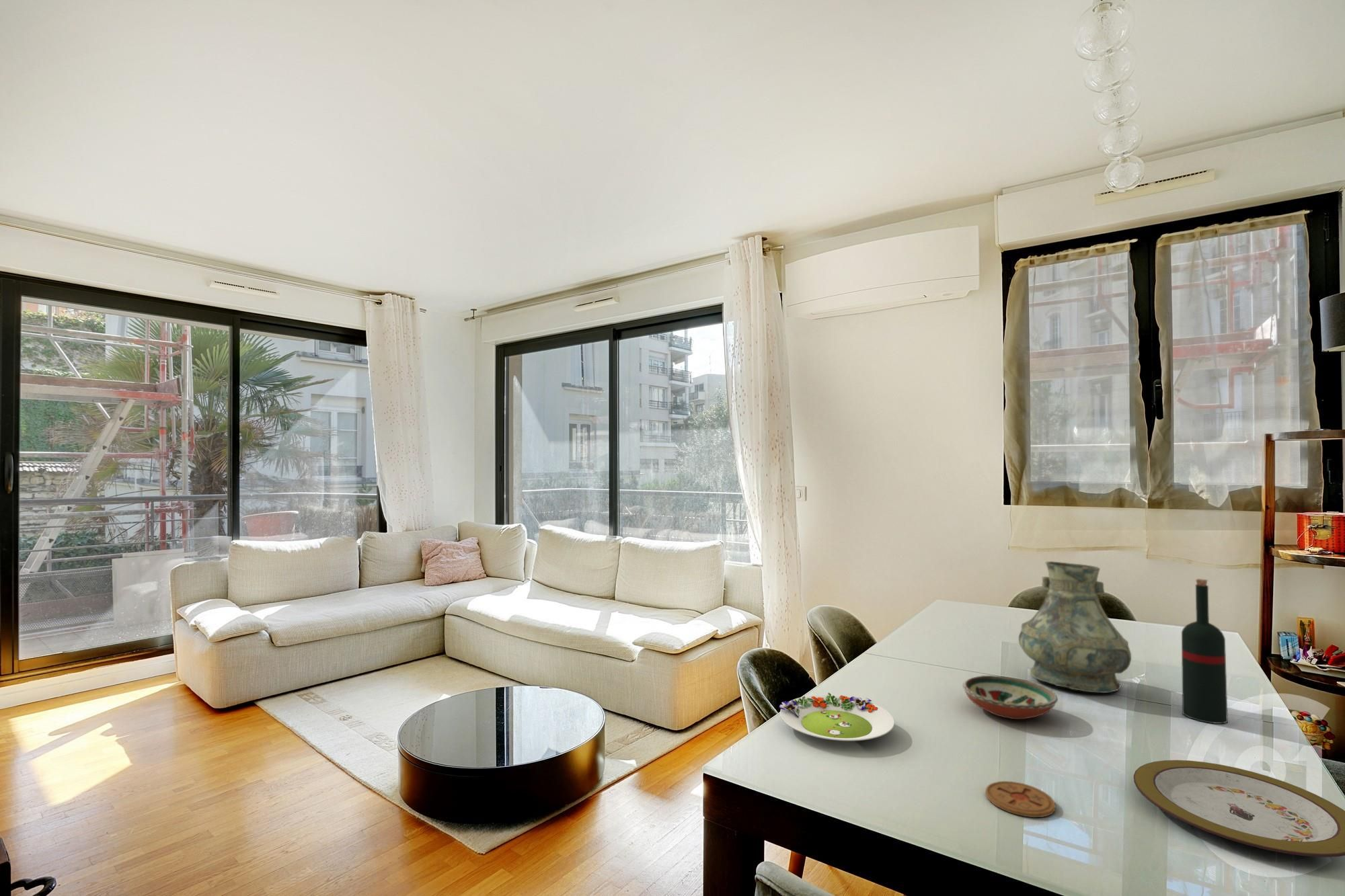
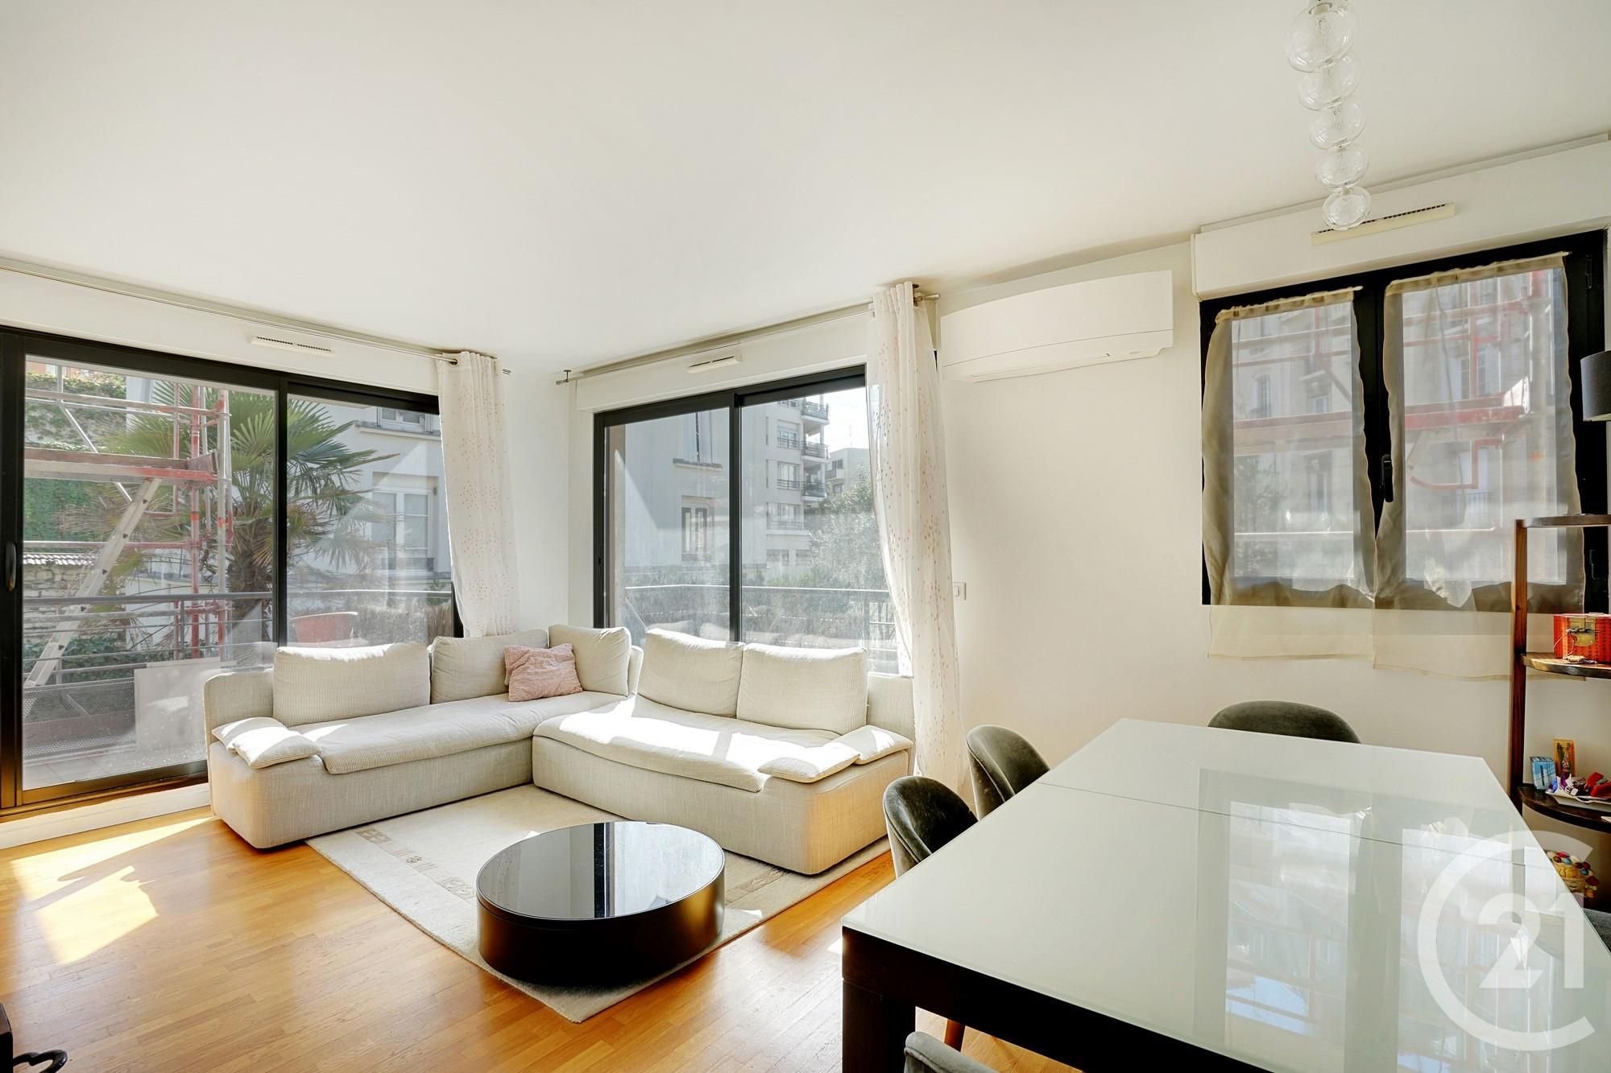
- coaster (1020, 798)
- wine bottle (1204, 647)
- plate (1240, 808)
- salad plate (836, 719)
- decorative bowl (1009, 700)
- vase (1071, 623)
